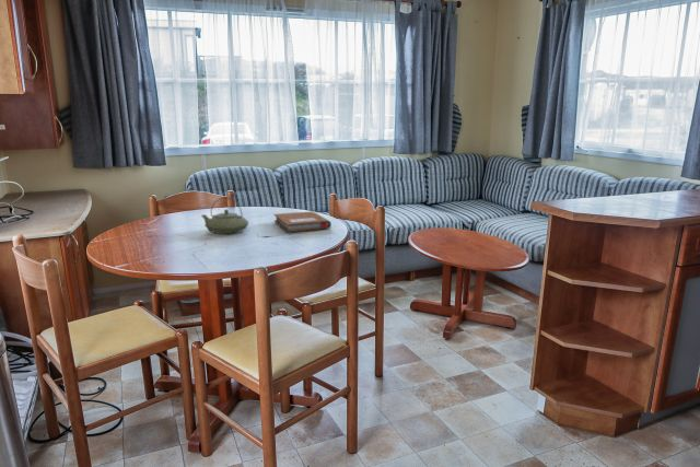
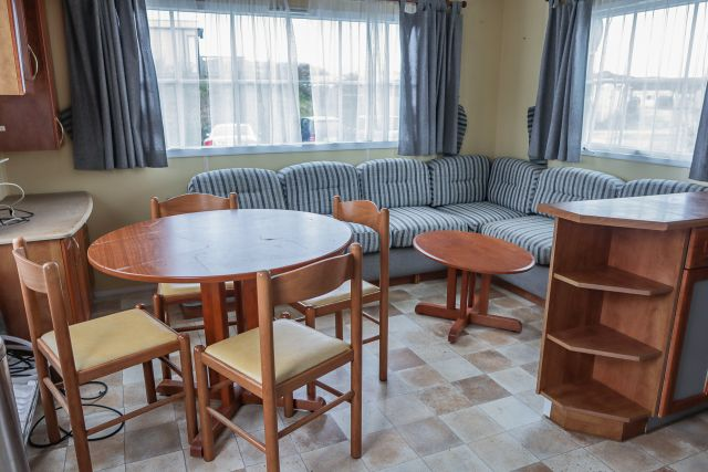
- notebook (302, 221)
- teapot (223, 214)
